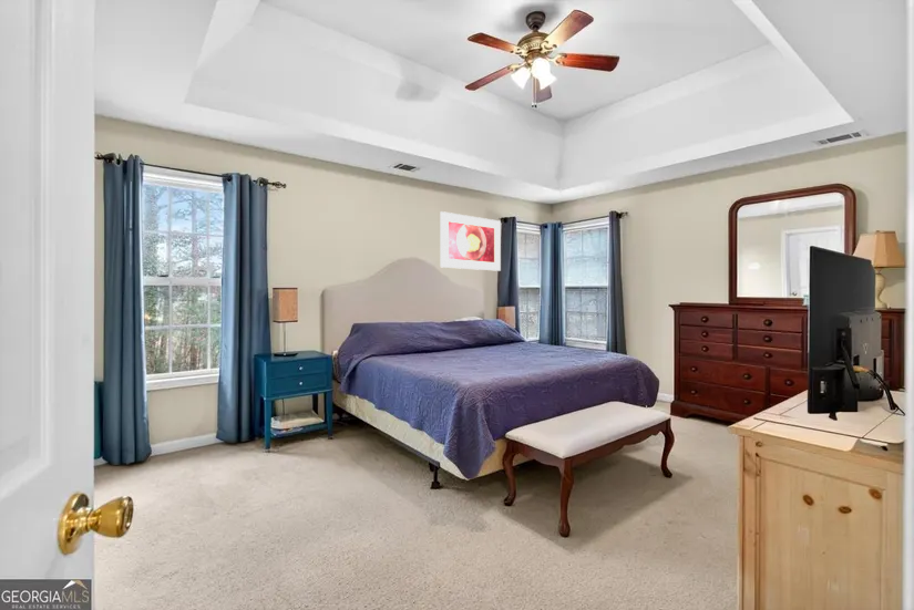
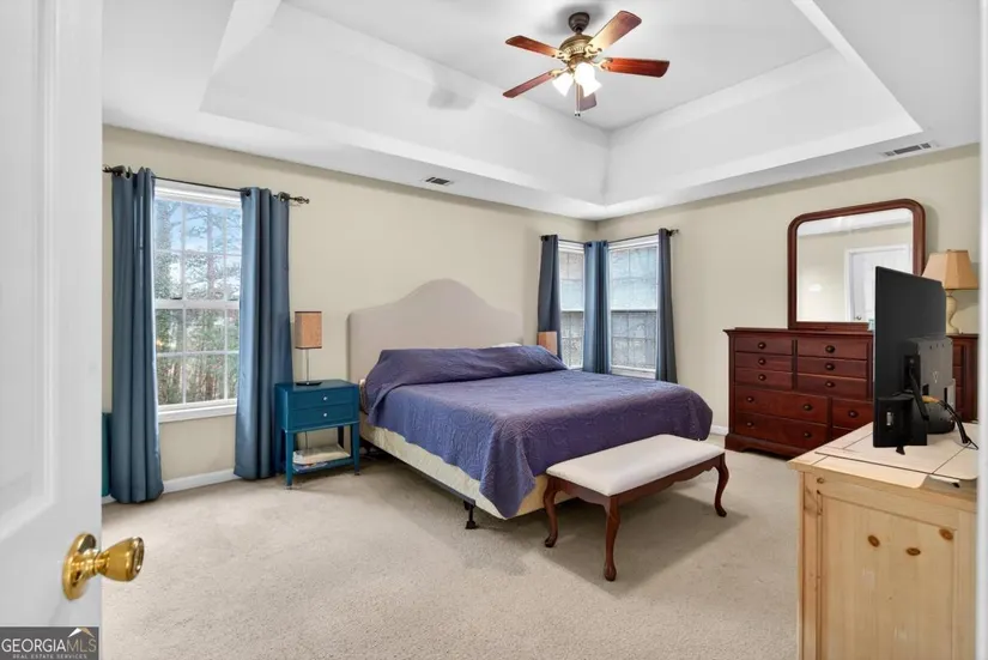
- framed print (472, 242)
